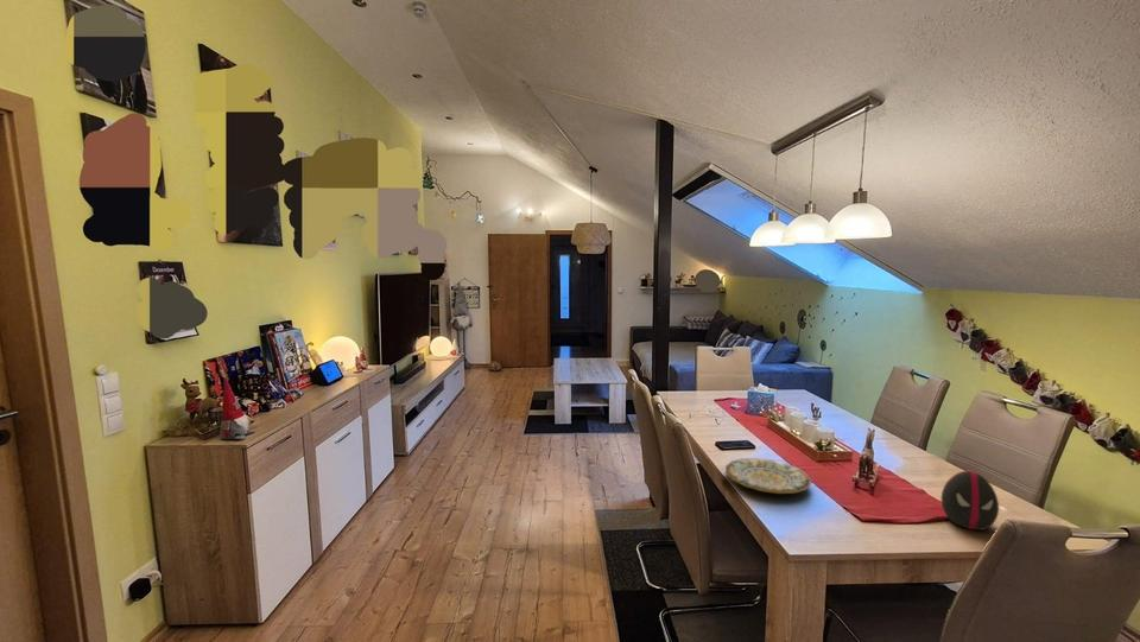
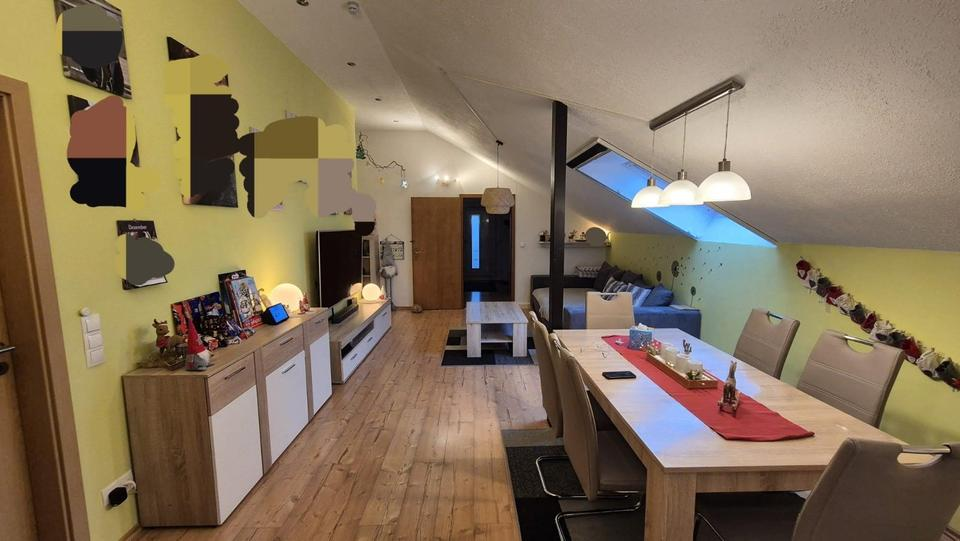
- decorative egg (969, 497)
- plate (766, 477)
